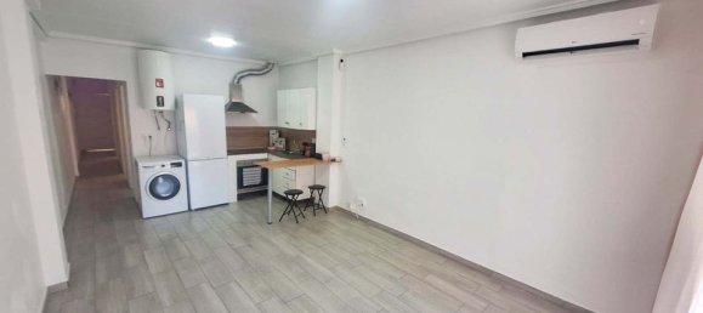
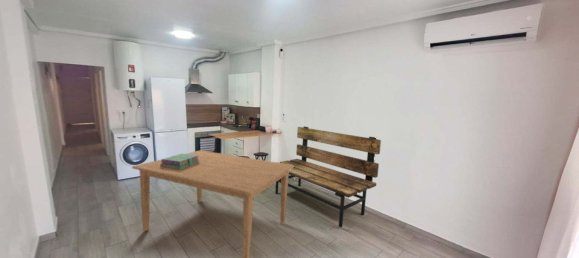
+ stack of books (180, 160)
+ dining table (217, 192)
+ bench (317, 168)
